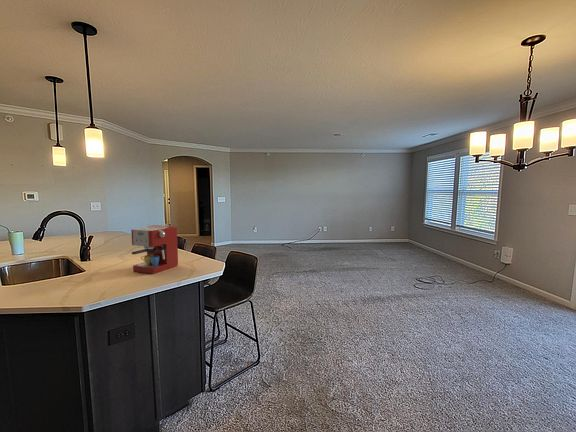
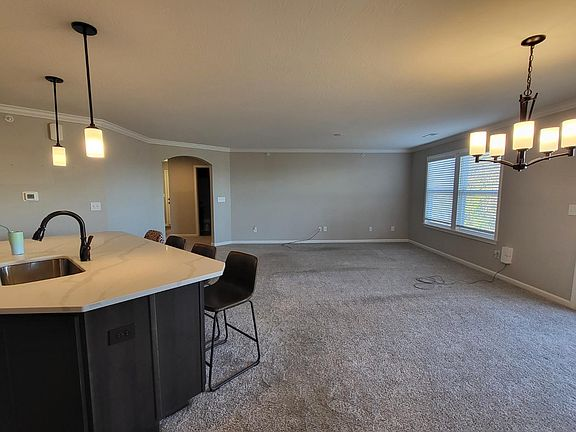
- coffee maker (155, 247)
